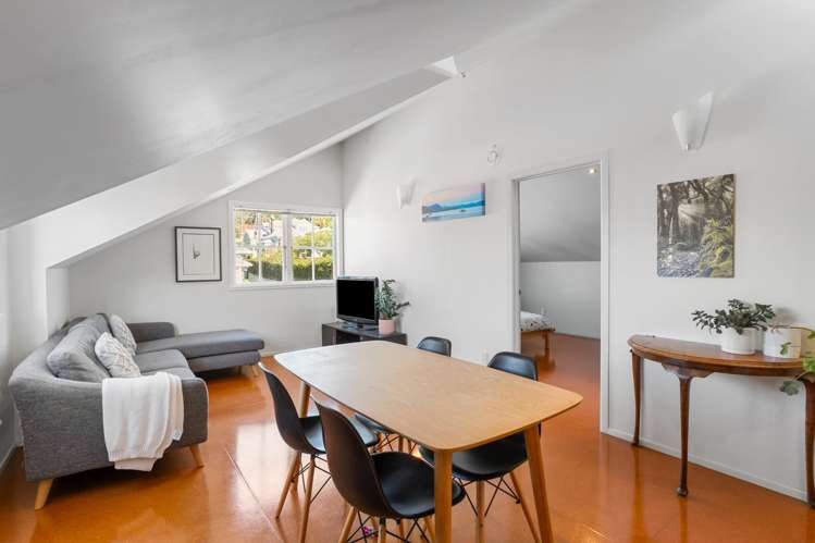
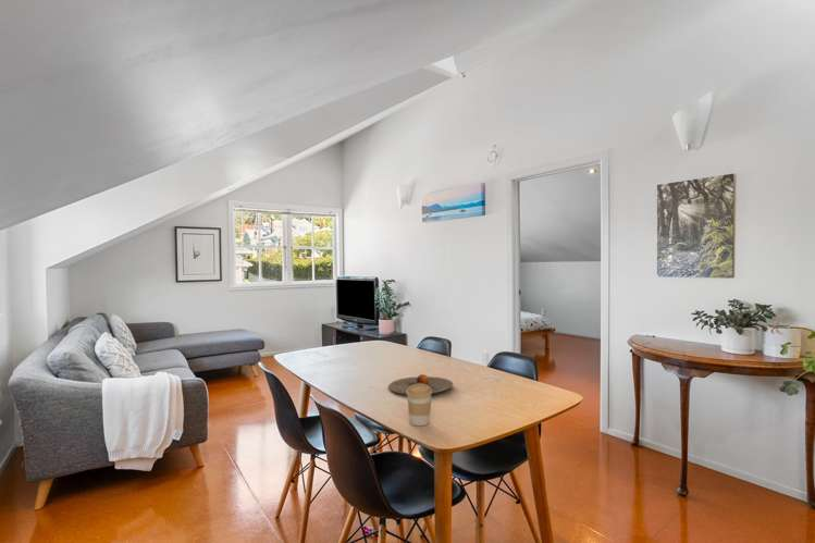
+ plate (420, 382)
+ coffee cup (419, 404)
